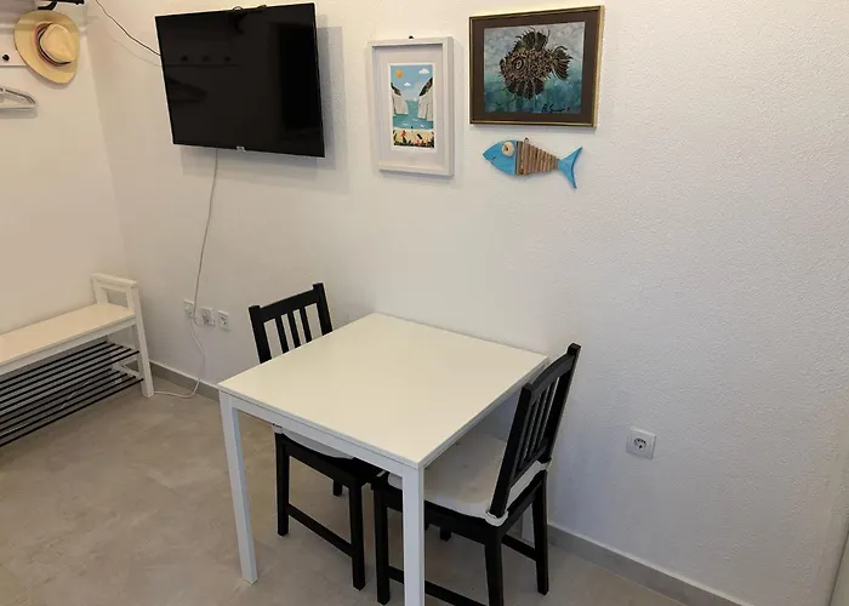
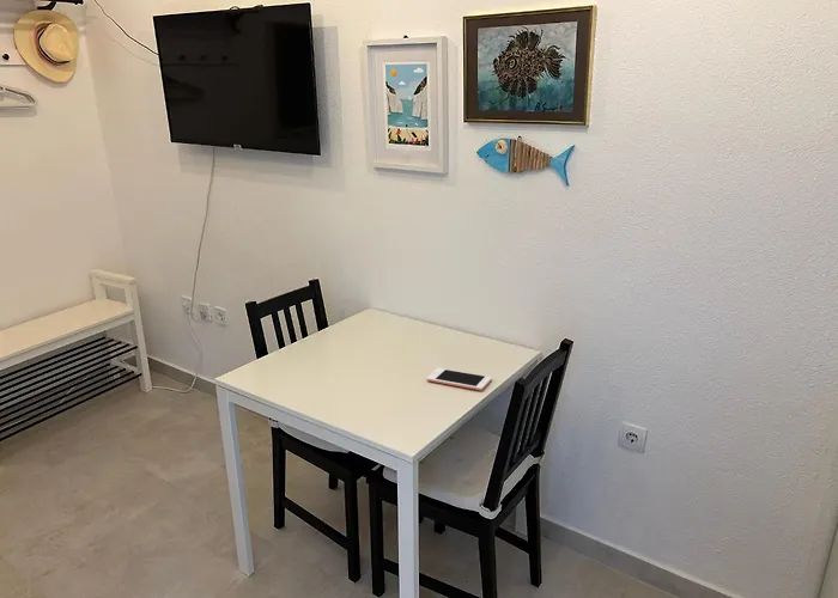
+ cell phone (459, 378)
